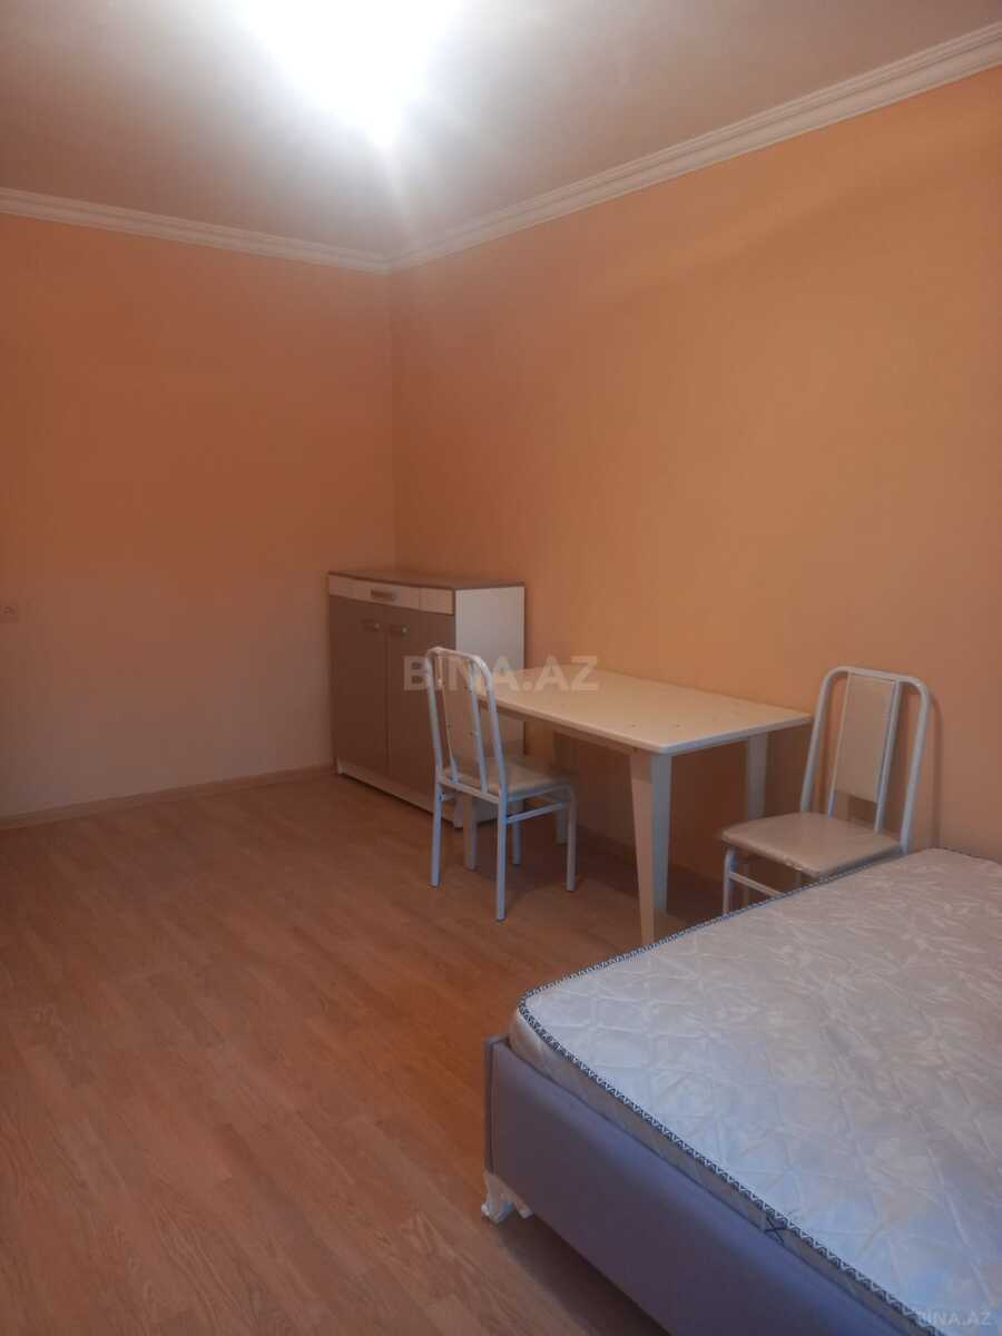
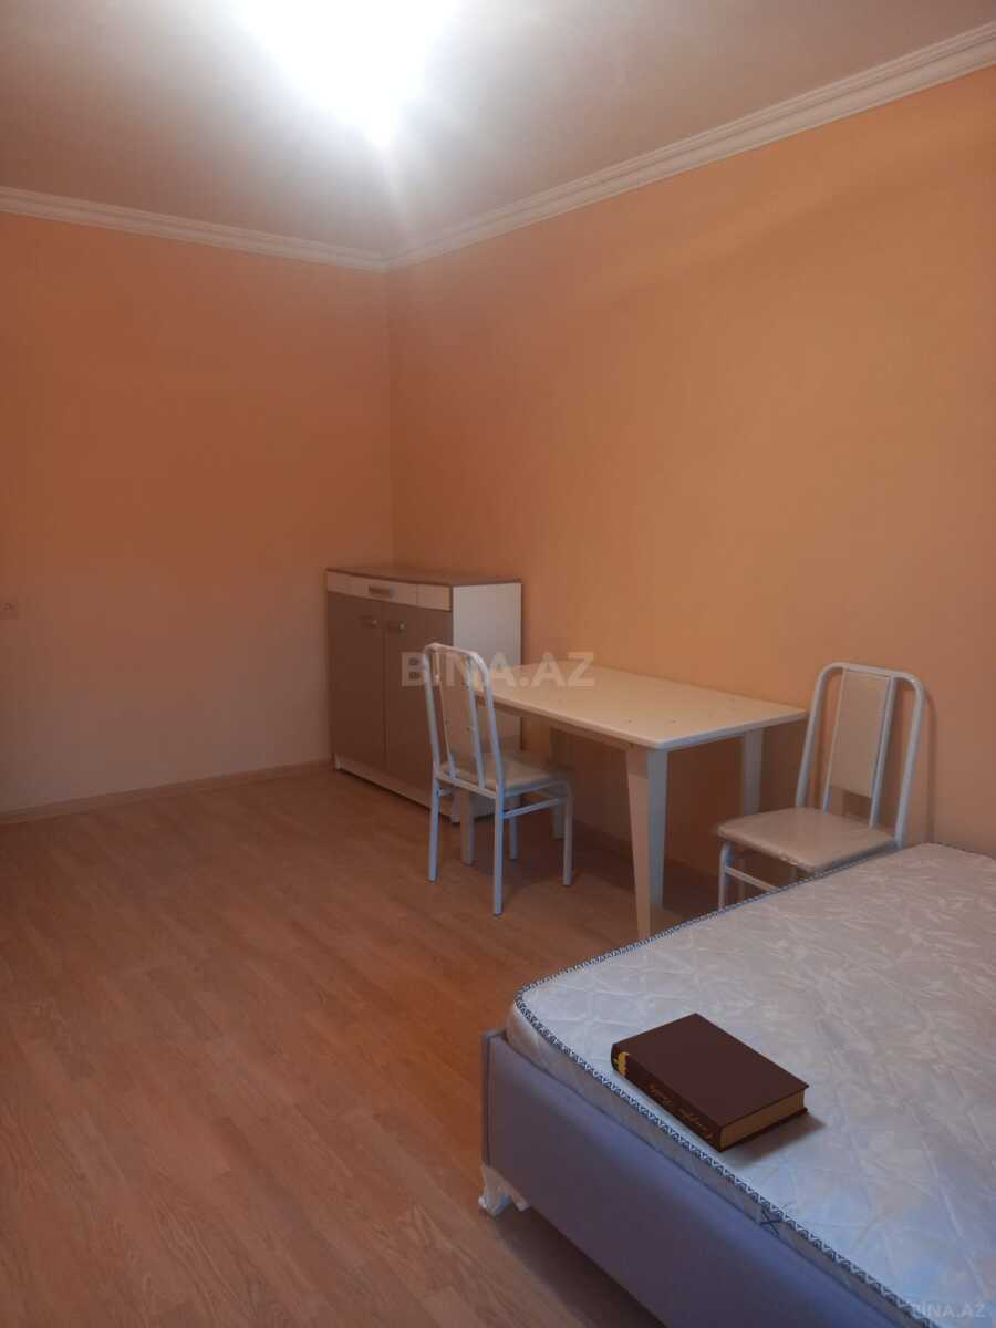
+ book (705, 1076)
